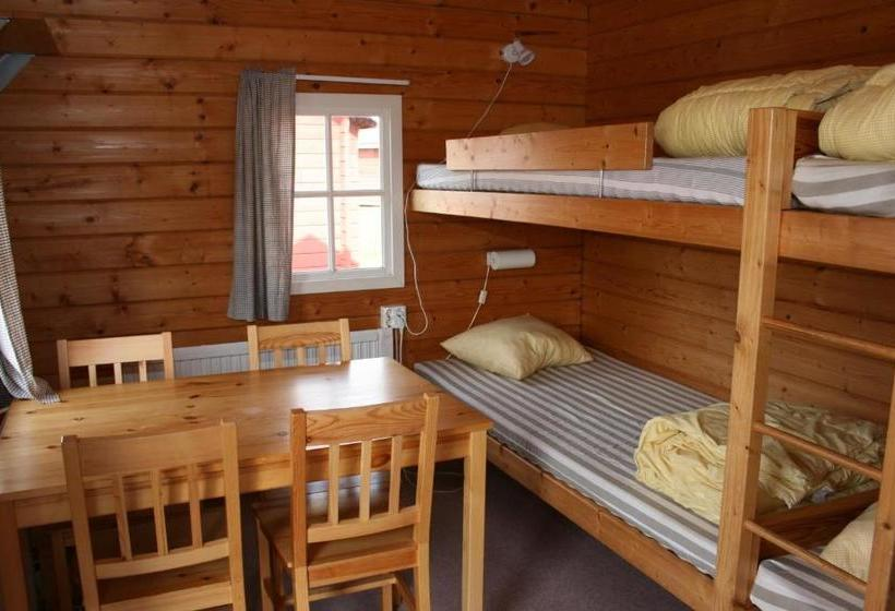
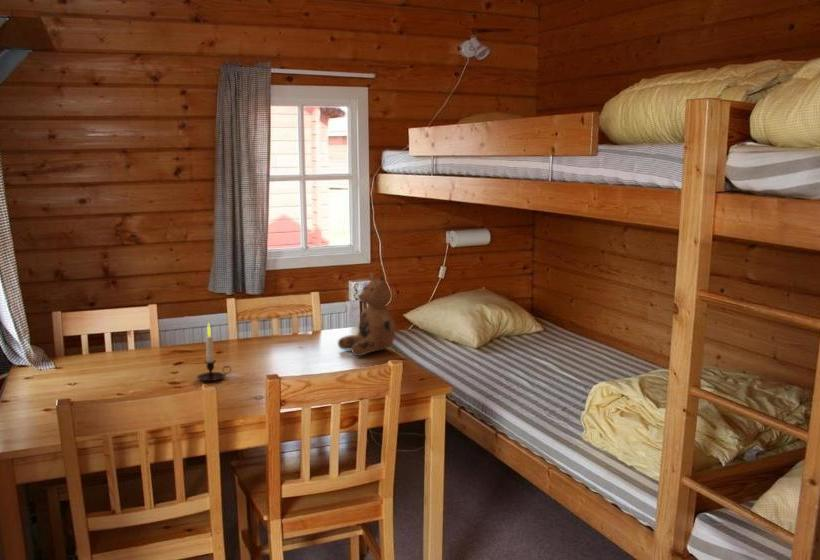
+ teddy bear (367, 312)
+ candle (212, 350)
